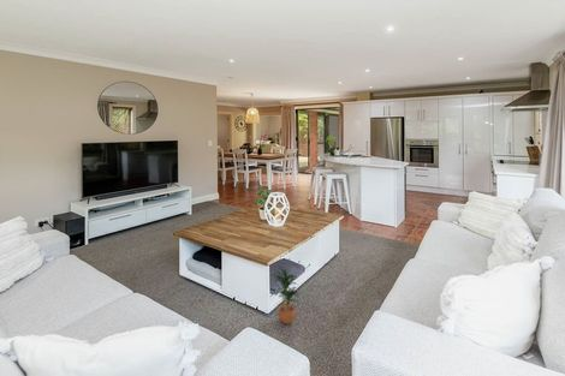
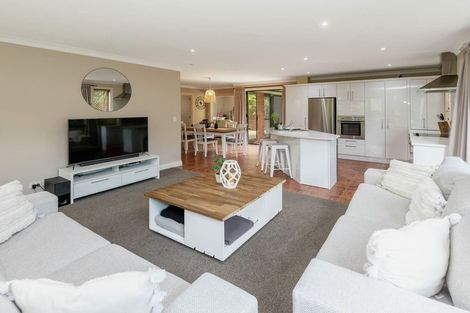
- potted plant (285, 292)
